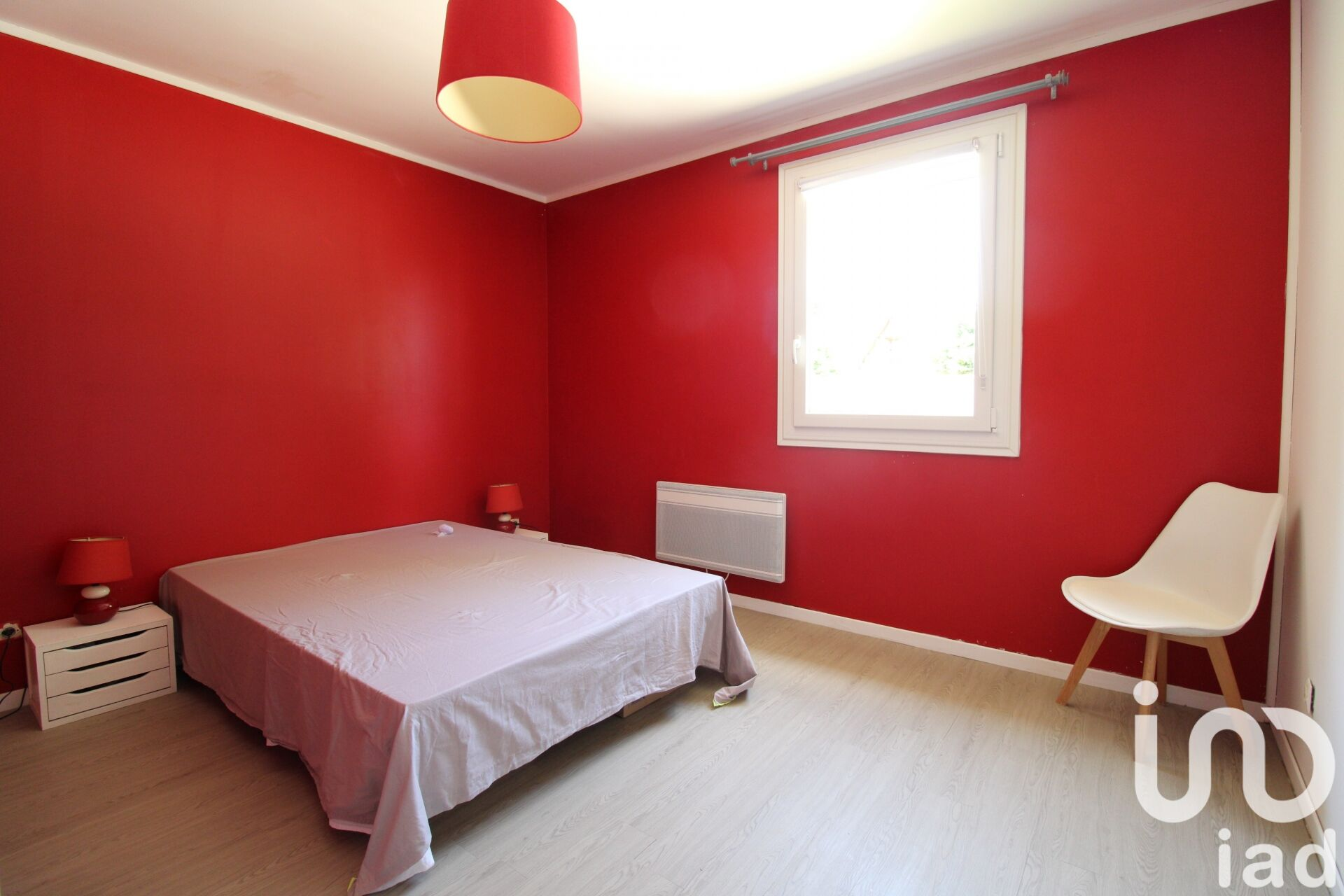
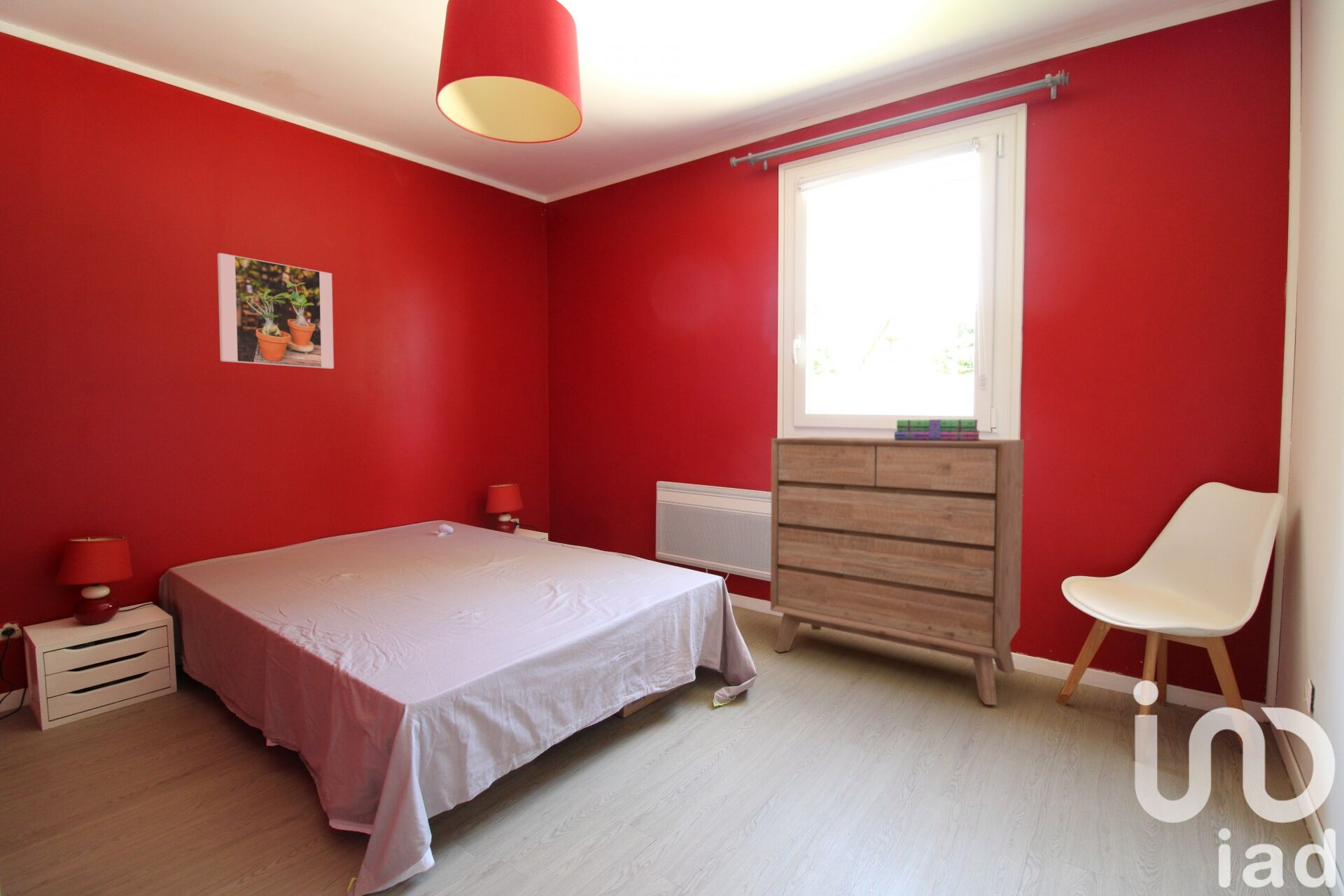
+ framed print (279, 314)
+ dresser (890, 550)
+ stack of books (937, 429)
